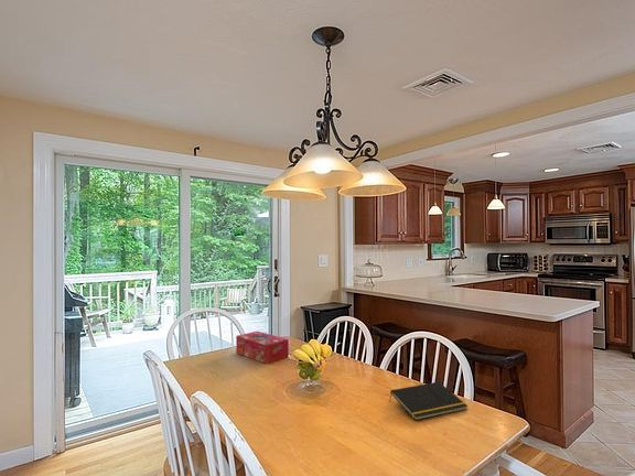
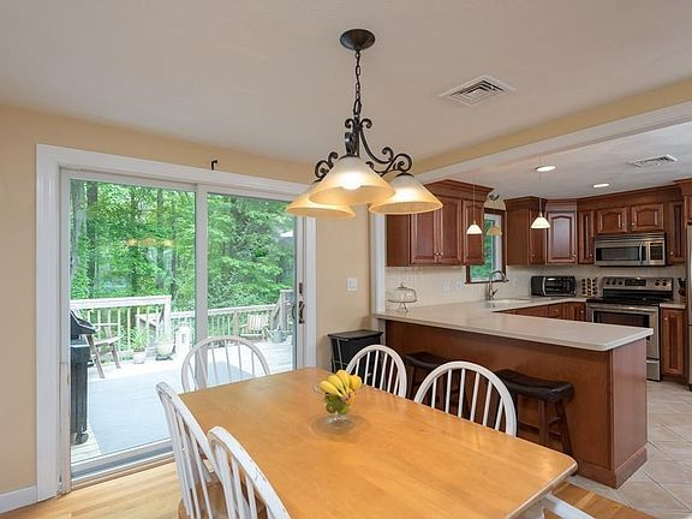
- tissue box (261, 346)
- notepad (428, 399)
